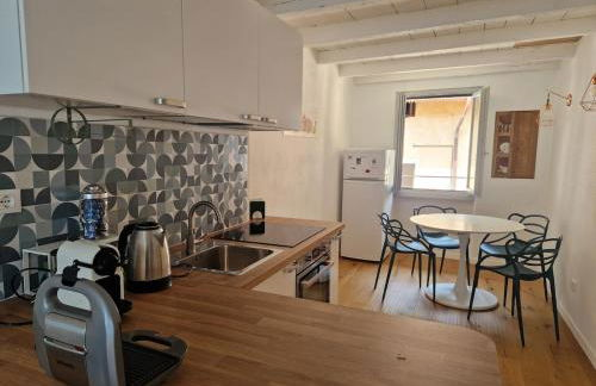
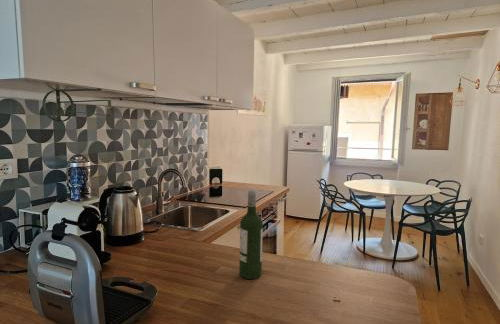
+ wine bottle (251, 232)
